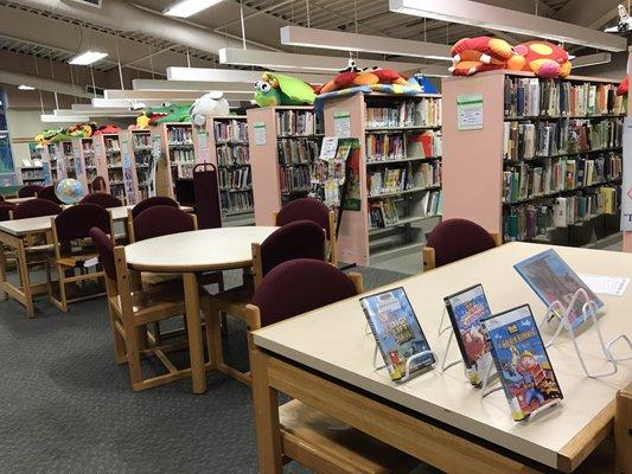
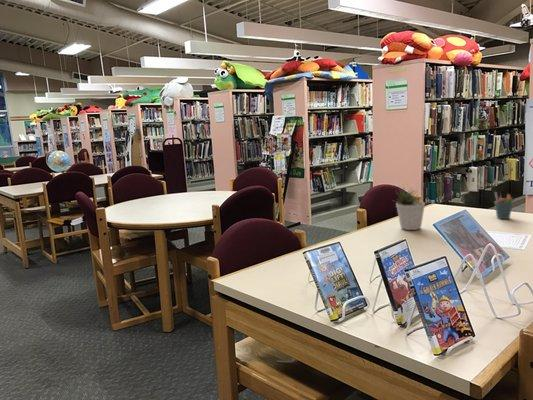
+ pen holder (503, 205)
+ potted plant (409, 206)
